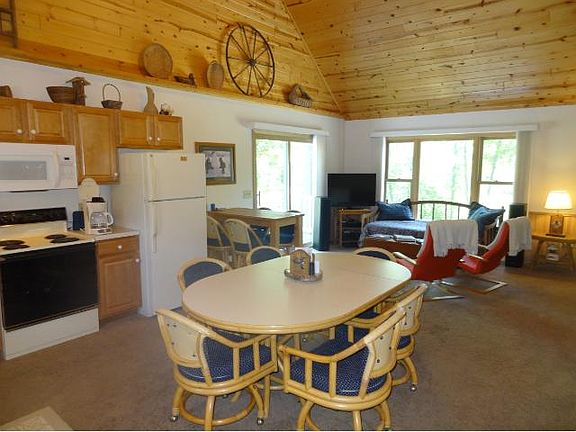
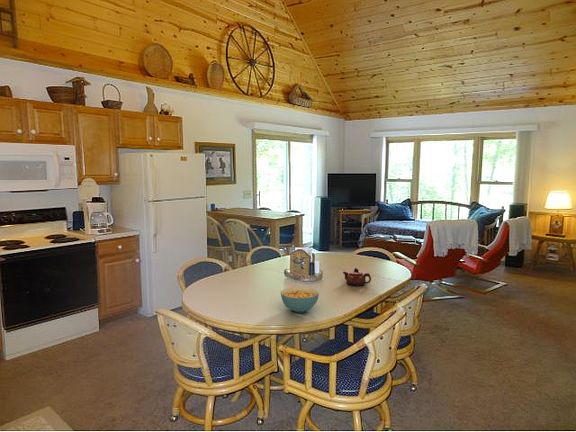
+ cereal bowl (299, 301)
+ teapot (356, 276)
